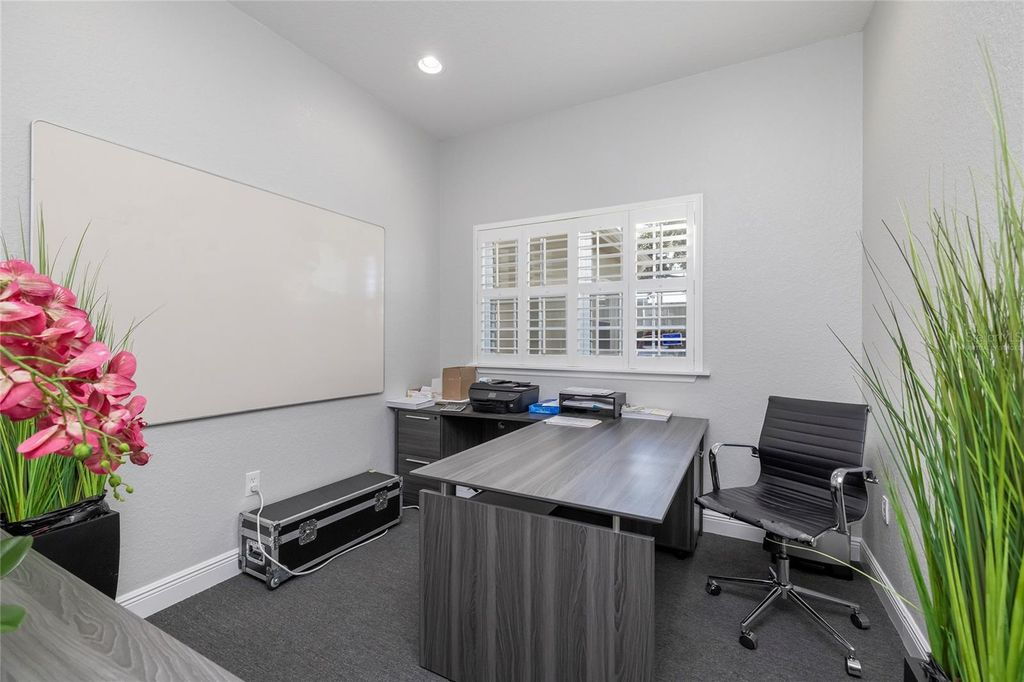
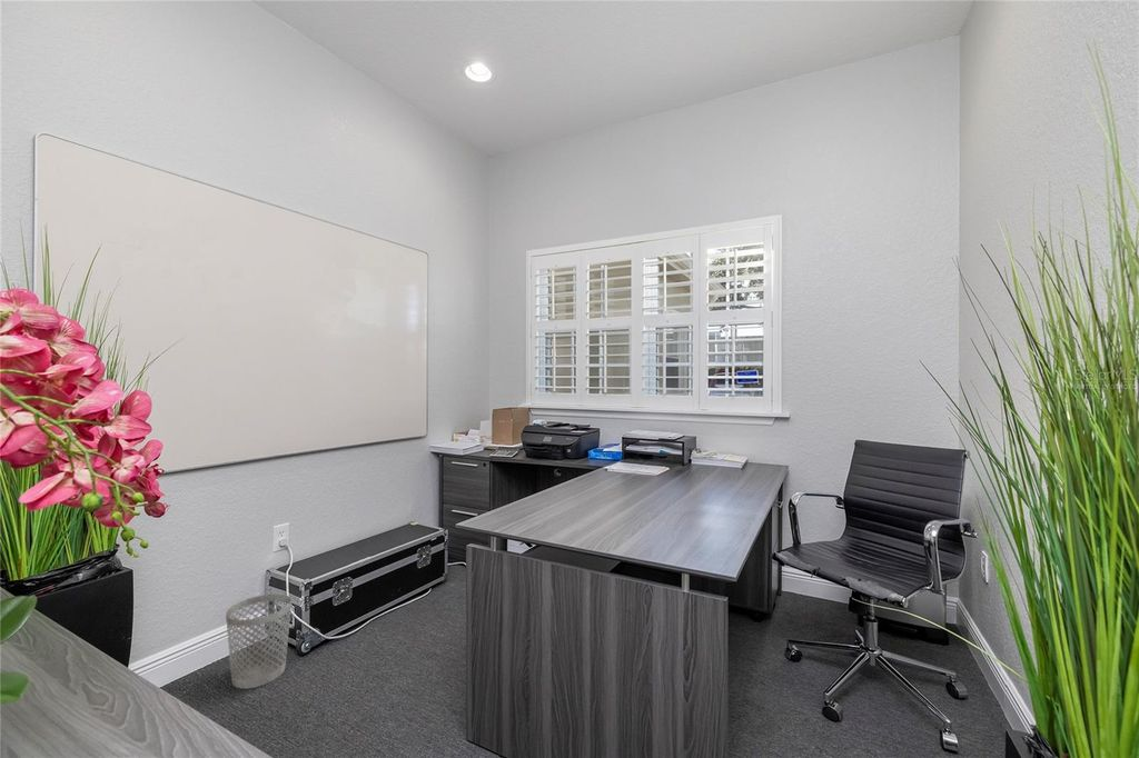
+ wastebasket (259, 640)
